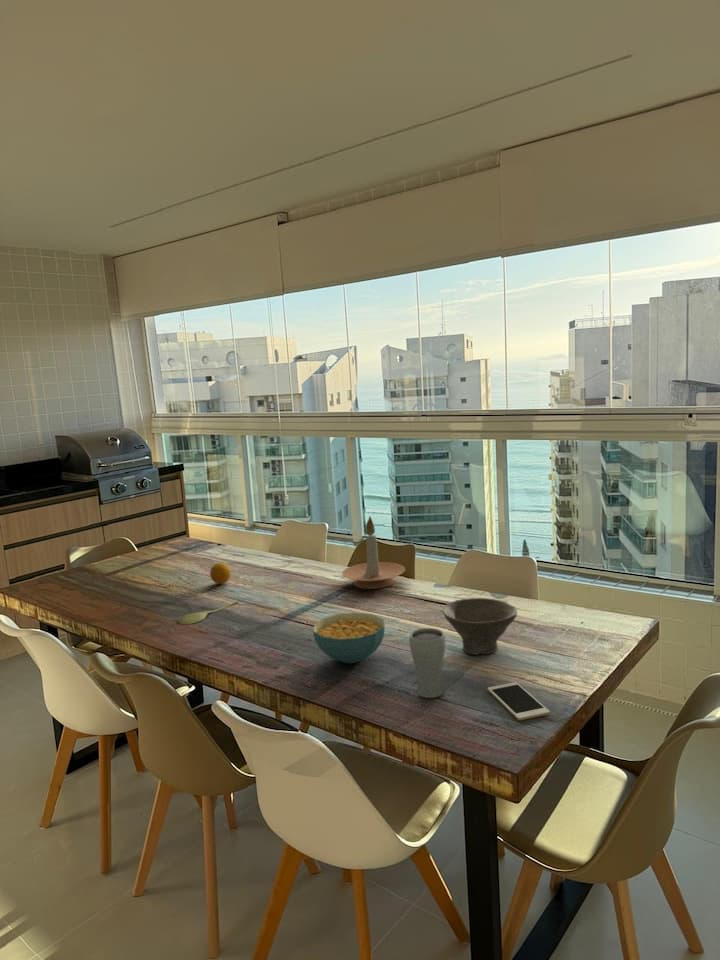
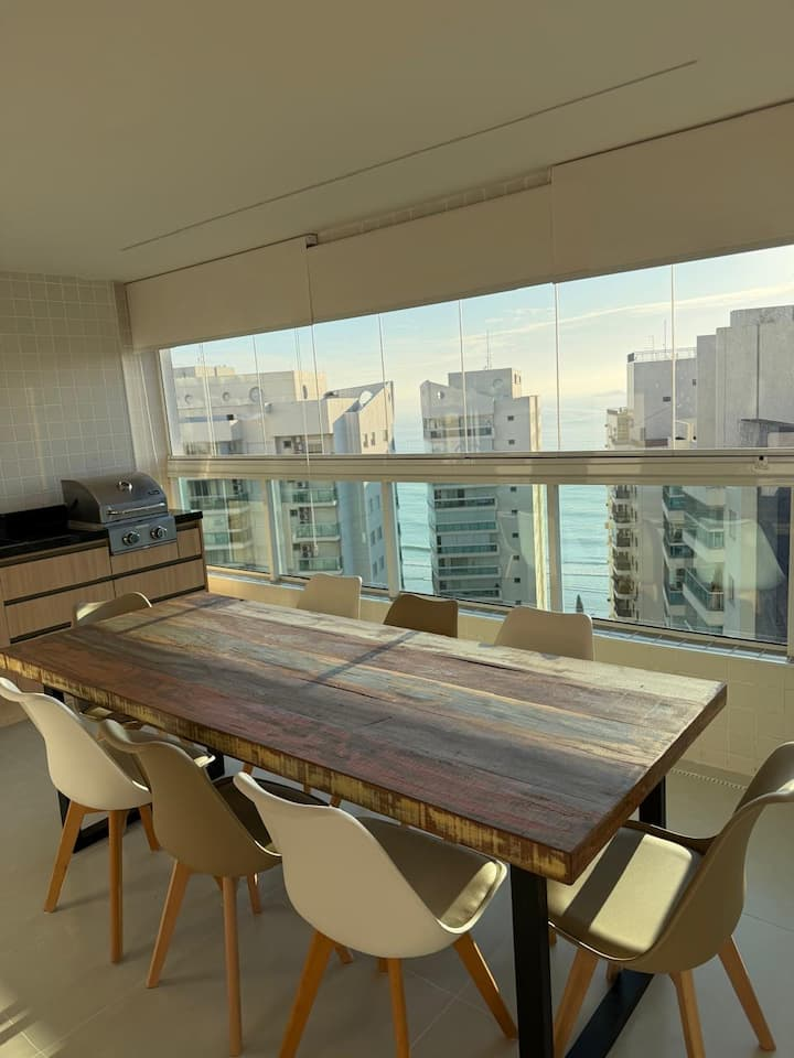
- drinking glass (428, 663)
- spoon (210, 611)
- cereal bowl (350, 642)
- cell phone (517, 700)
- candle holder (372, 549)
- bowl (480, 628)
- fruit (220, 573)
